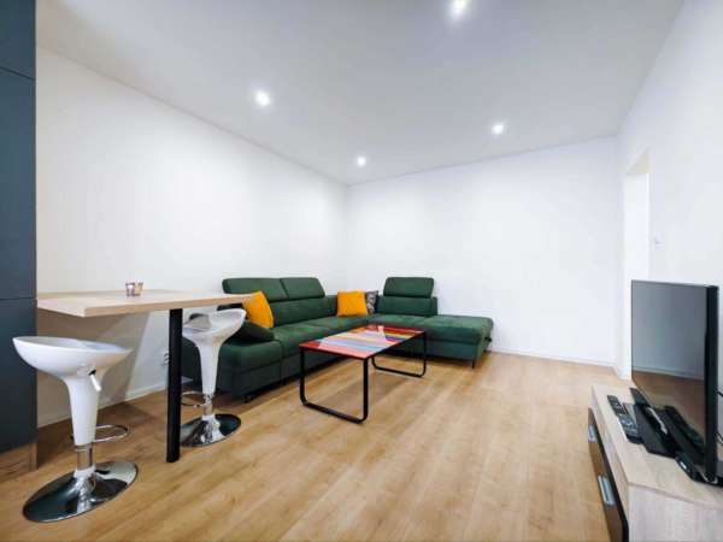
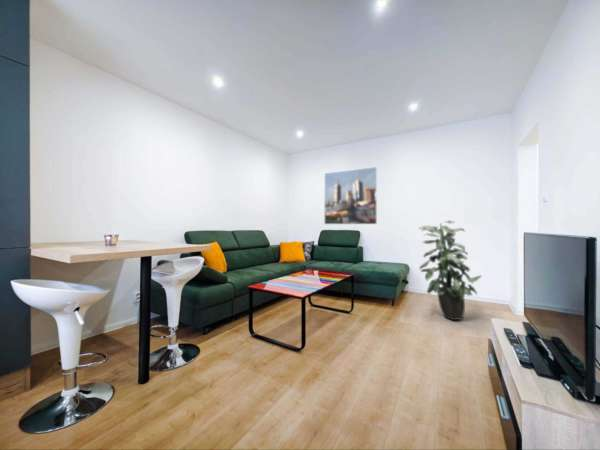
+ indoor plant (446, 269)
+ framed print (349, 197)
